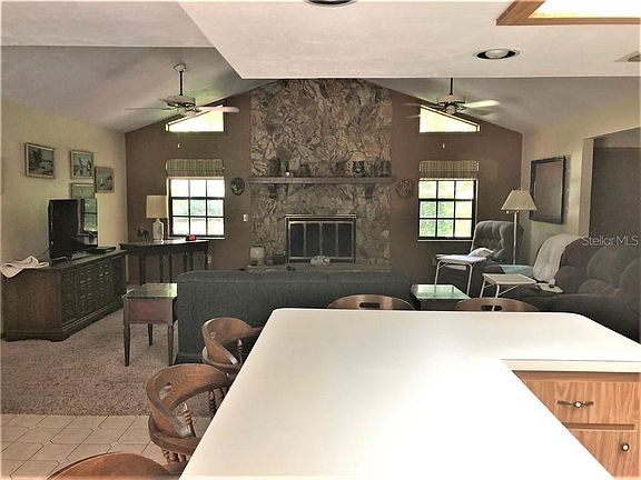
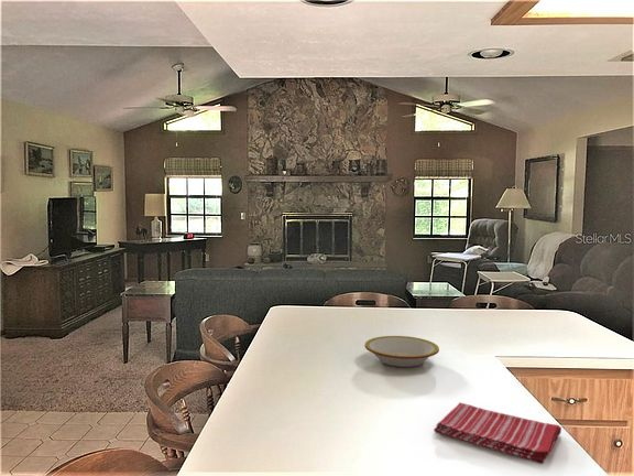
+ bowl (401, 353)
+ dish towel (498, 428)
